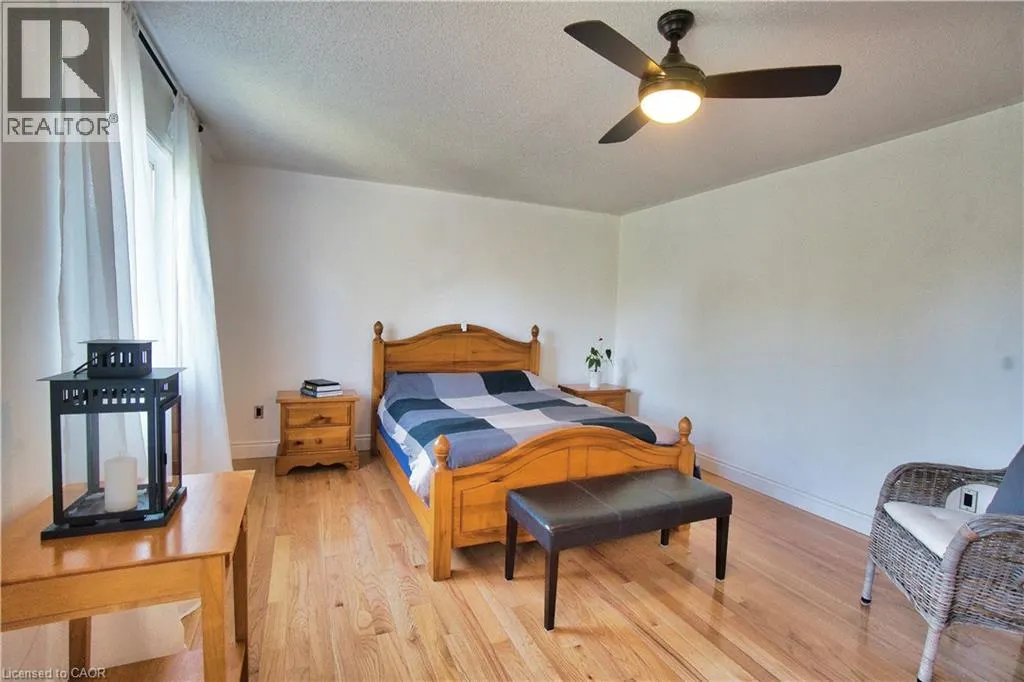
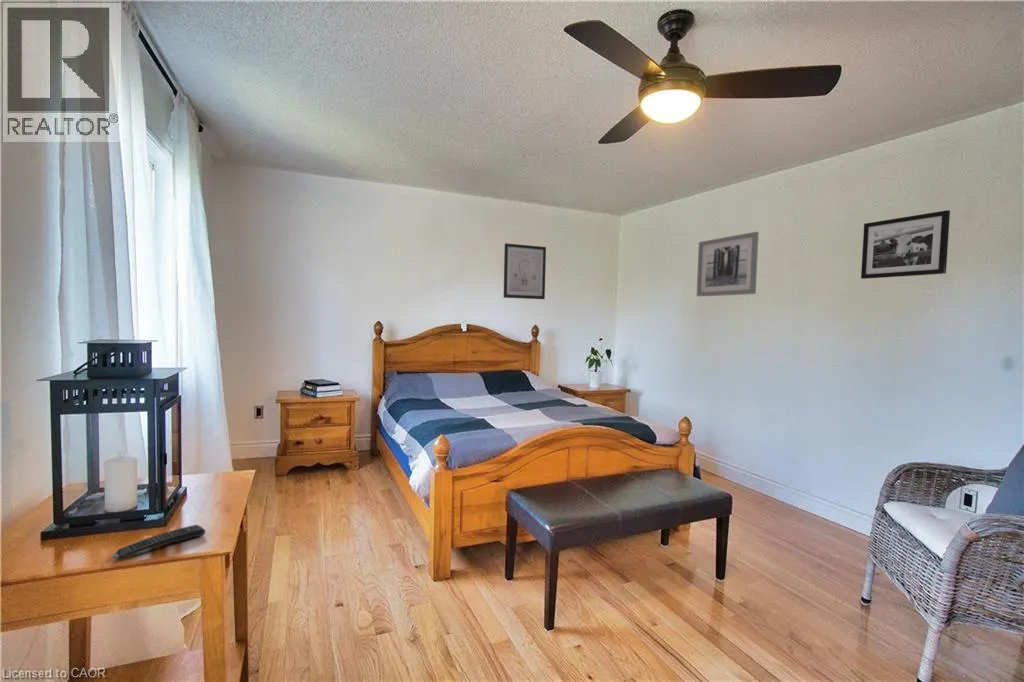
+ picture frame (902, 247)
+ remote control (160, 541)
+ wall art (725, 266)
+ wall art (525, 271)
